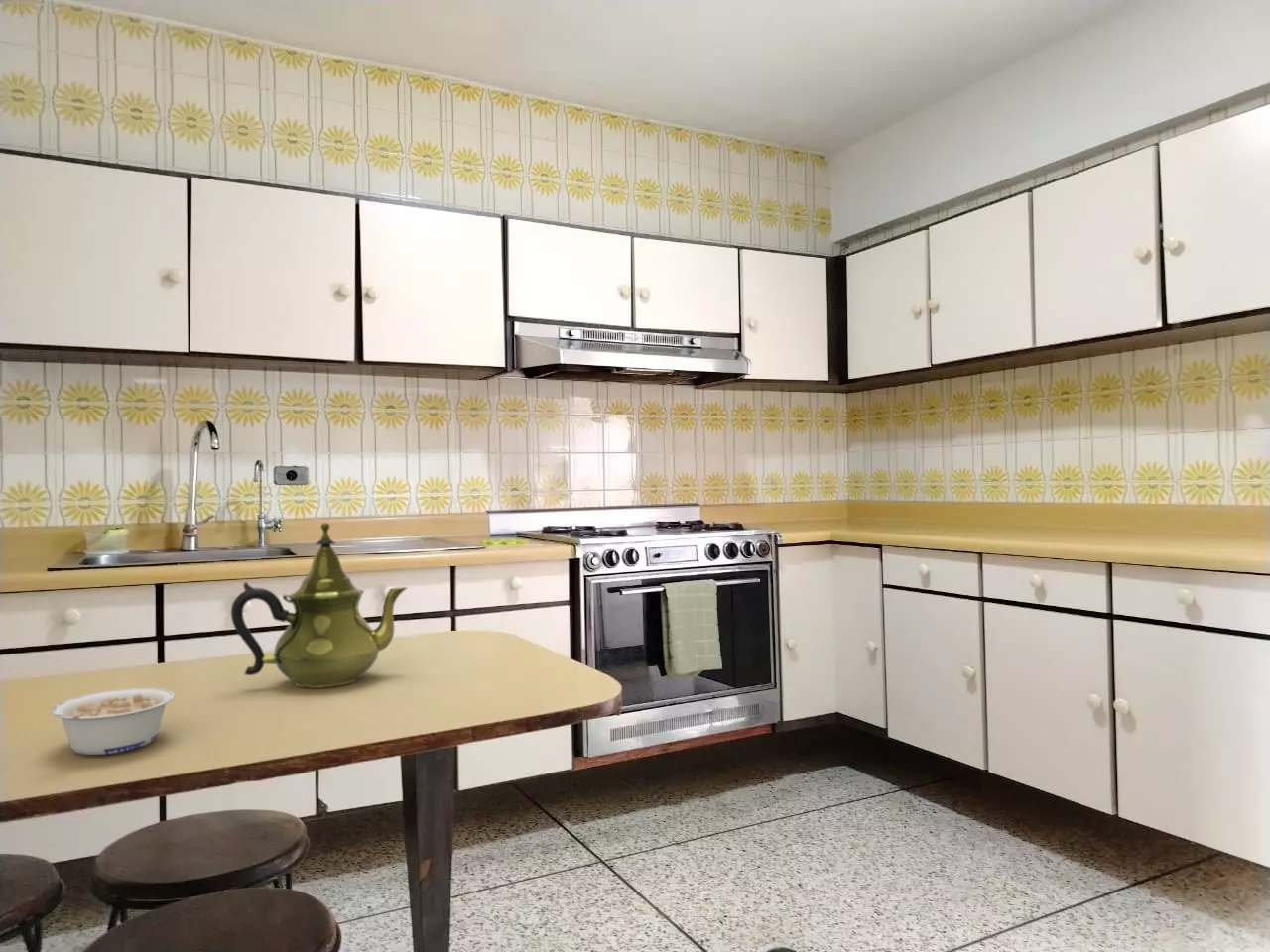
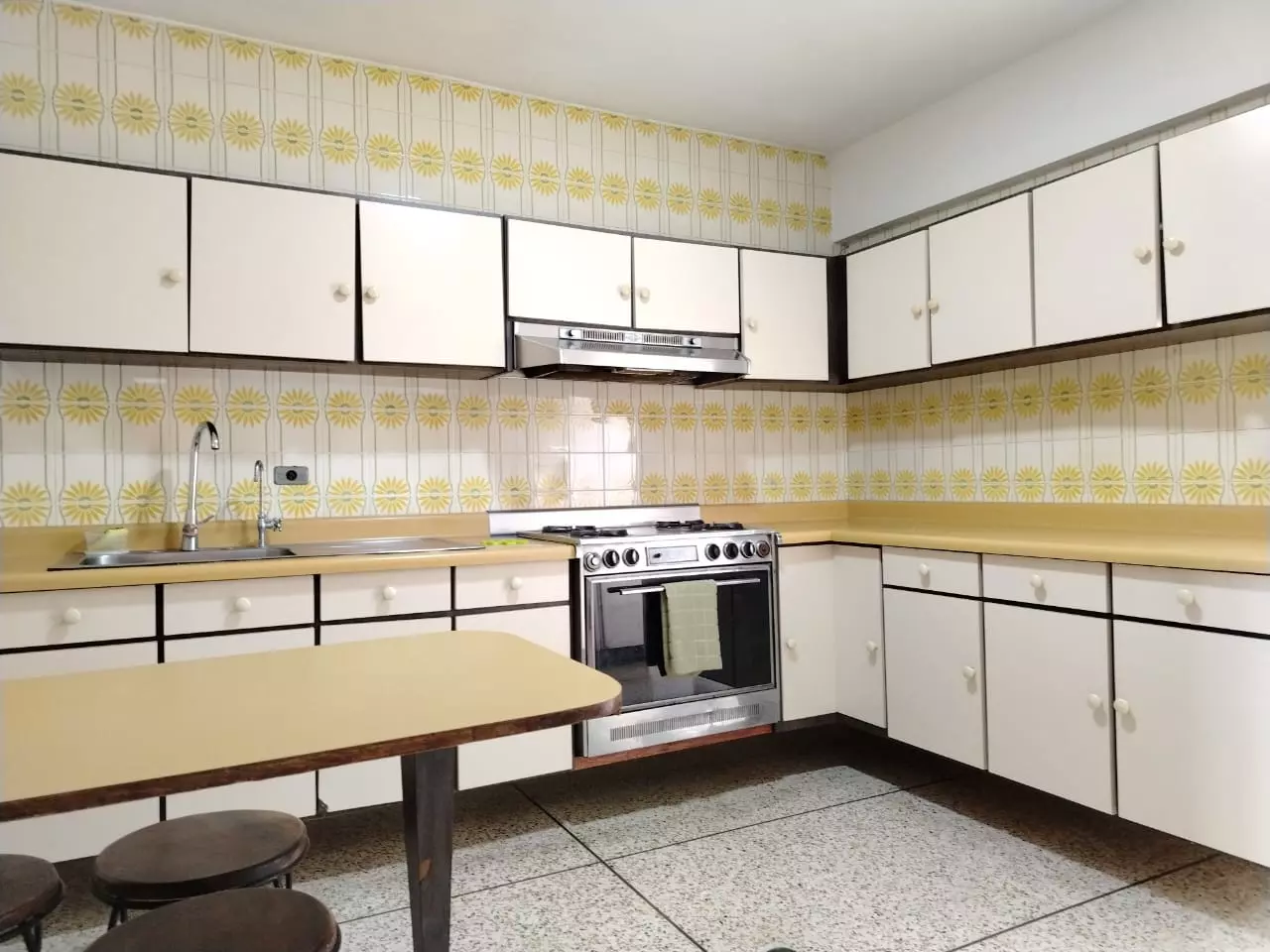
- legume (115, 719)
- teapot (321, 601)
